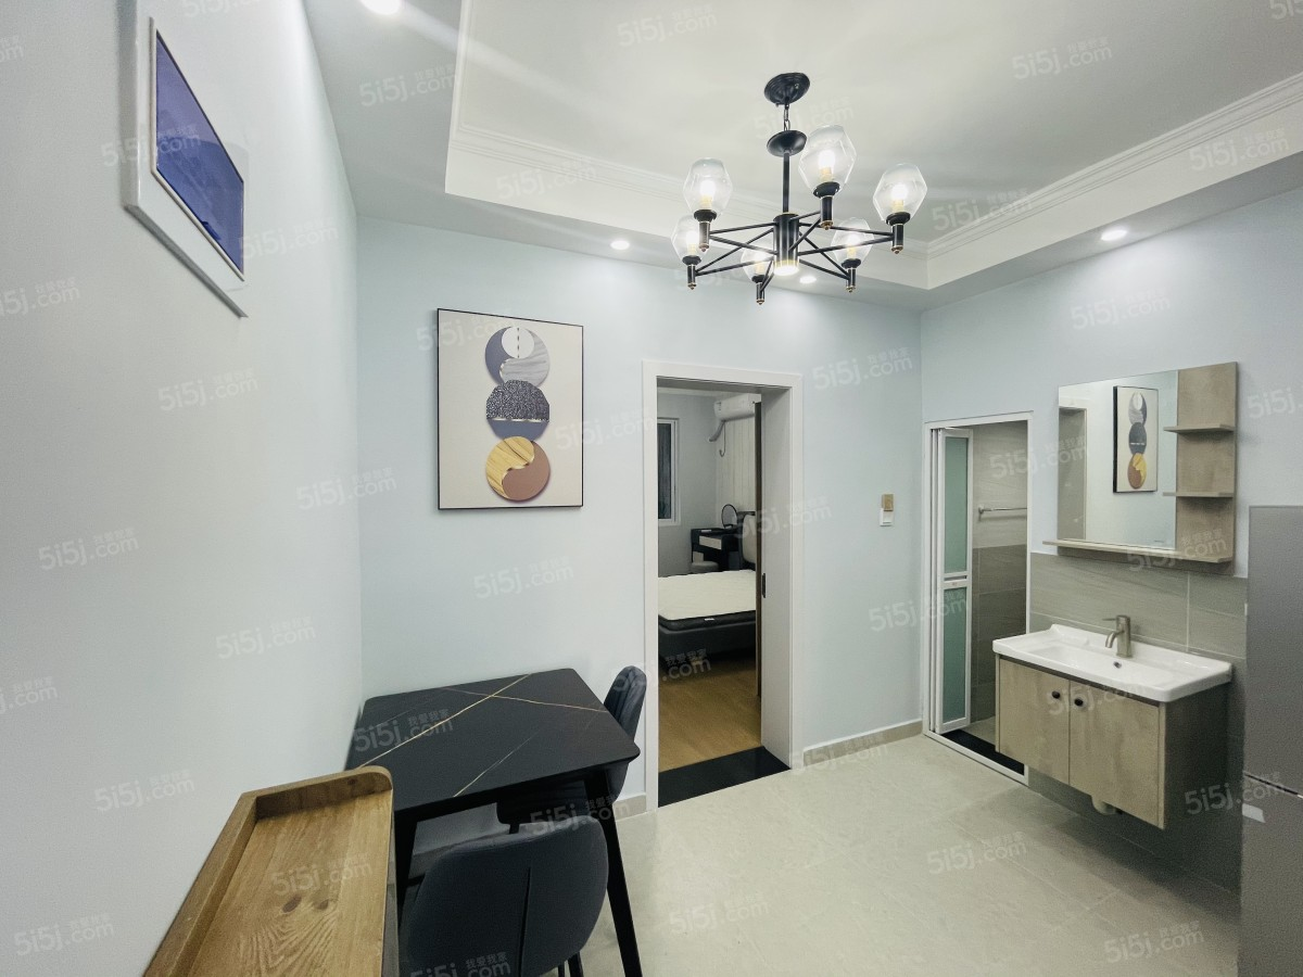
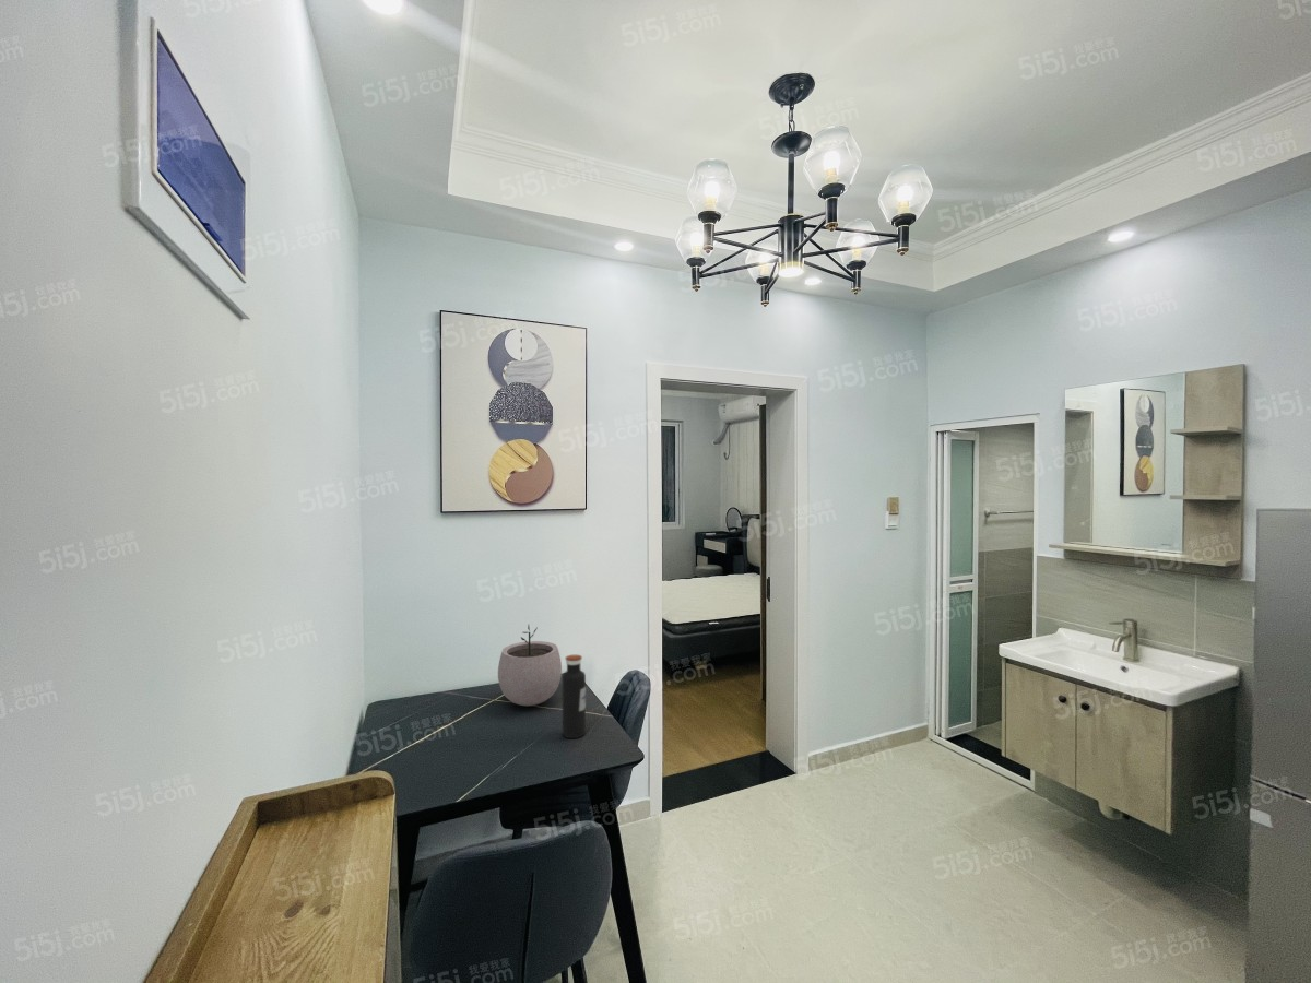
+ plant pot (530, 663)
+ water bottle (574, 695)
